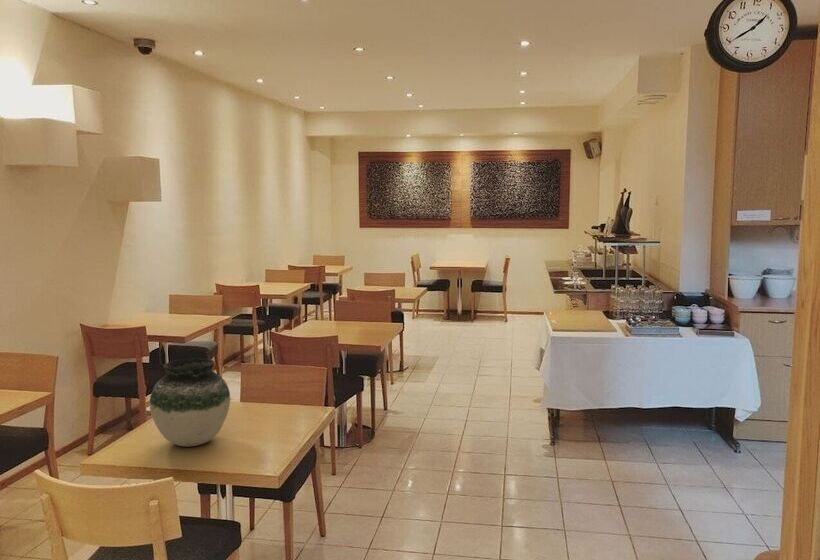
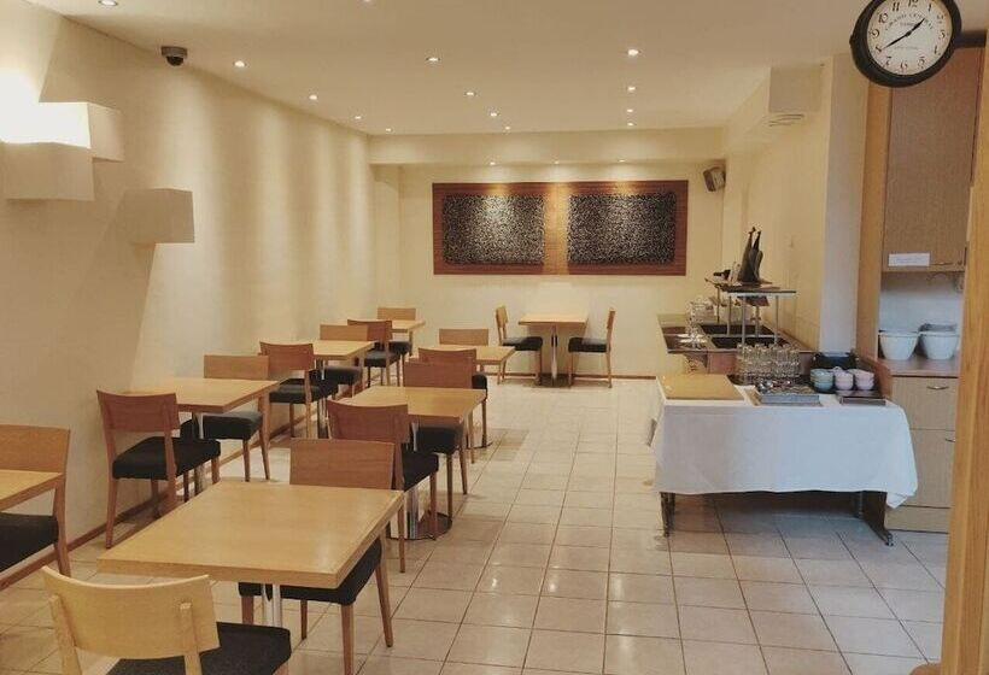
- vase (190, 402)
